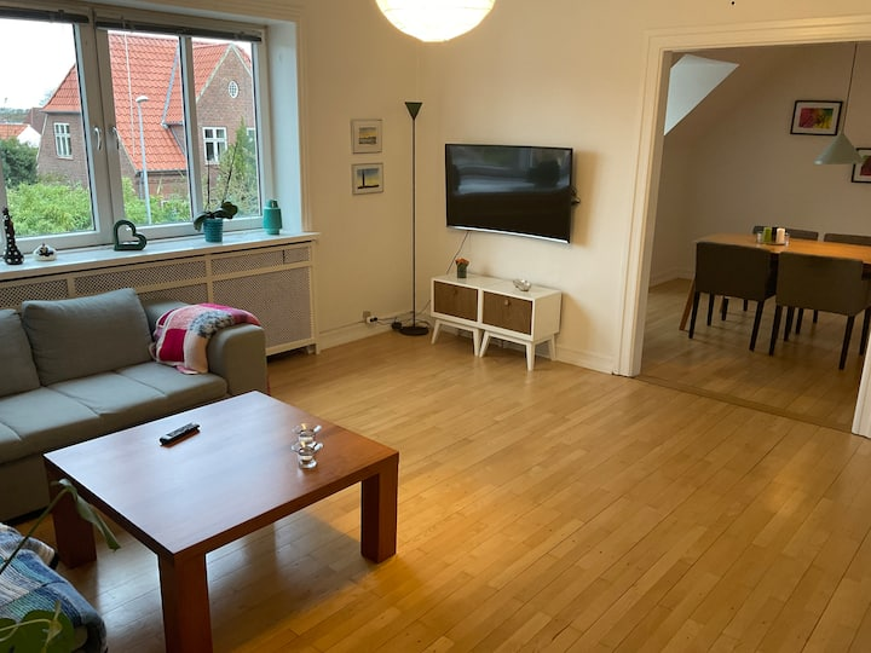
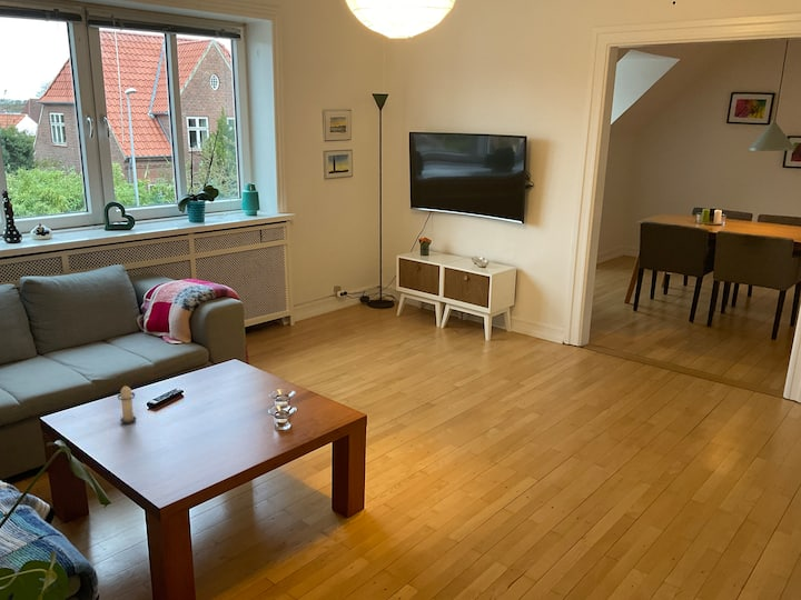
+ candle (127, 402)
